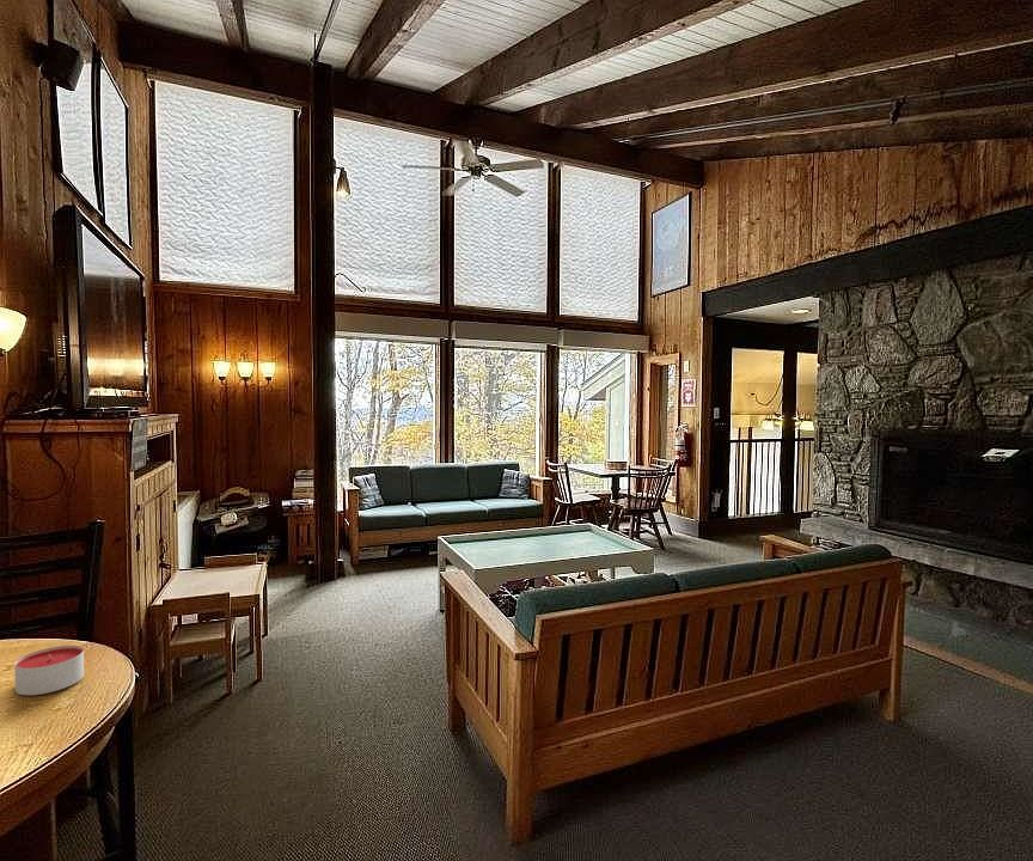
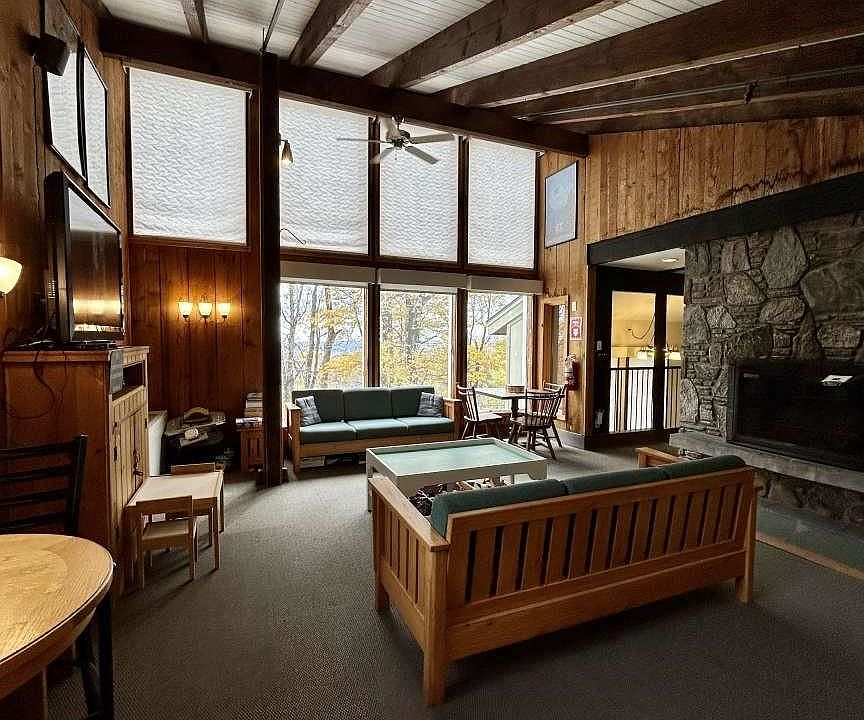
- candle (50, 667)
